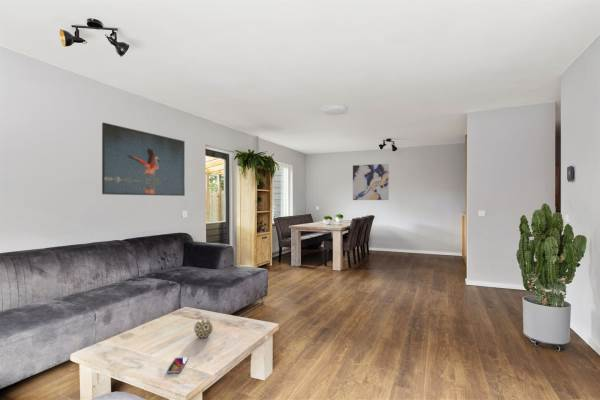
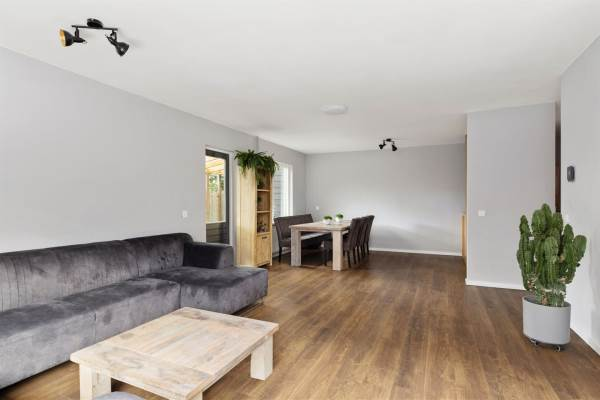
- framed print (149, 164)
- wall art (370, 182)
- smartphone (177, 364)
- decorative ball (203, 328)
